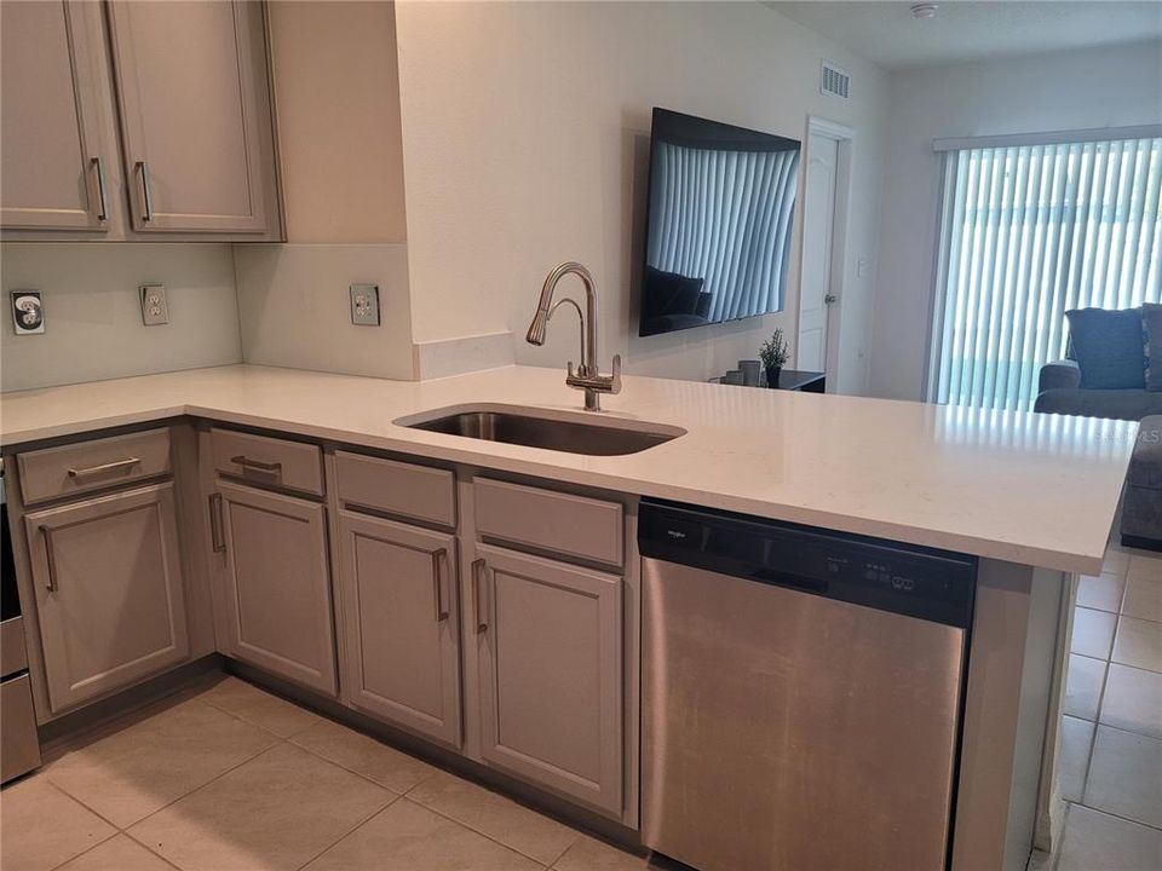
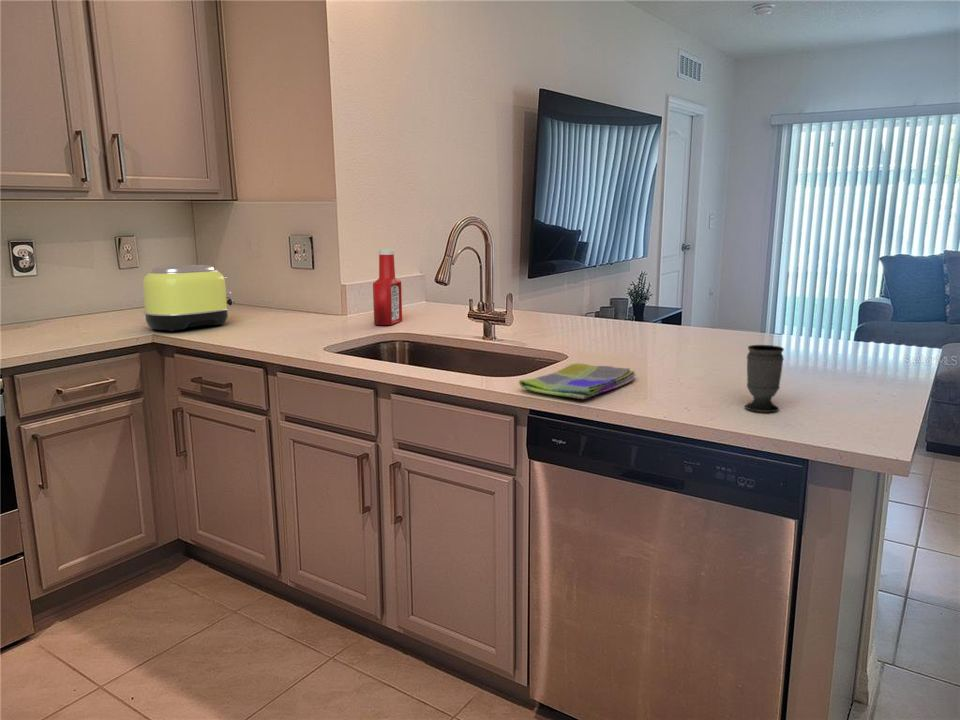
+ toaster (189, 296)
+ soap bottle (387, 286)
+ cup (763, 378)
+ dish towel (578, 379)
